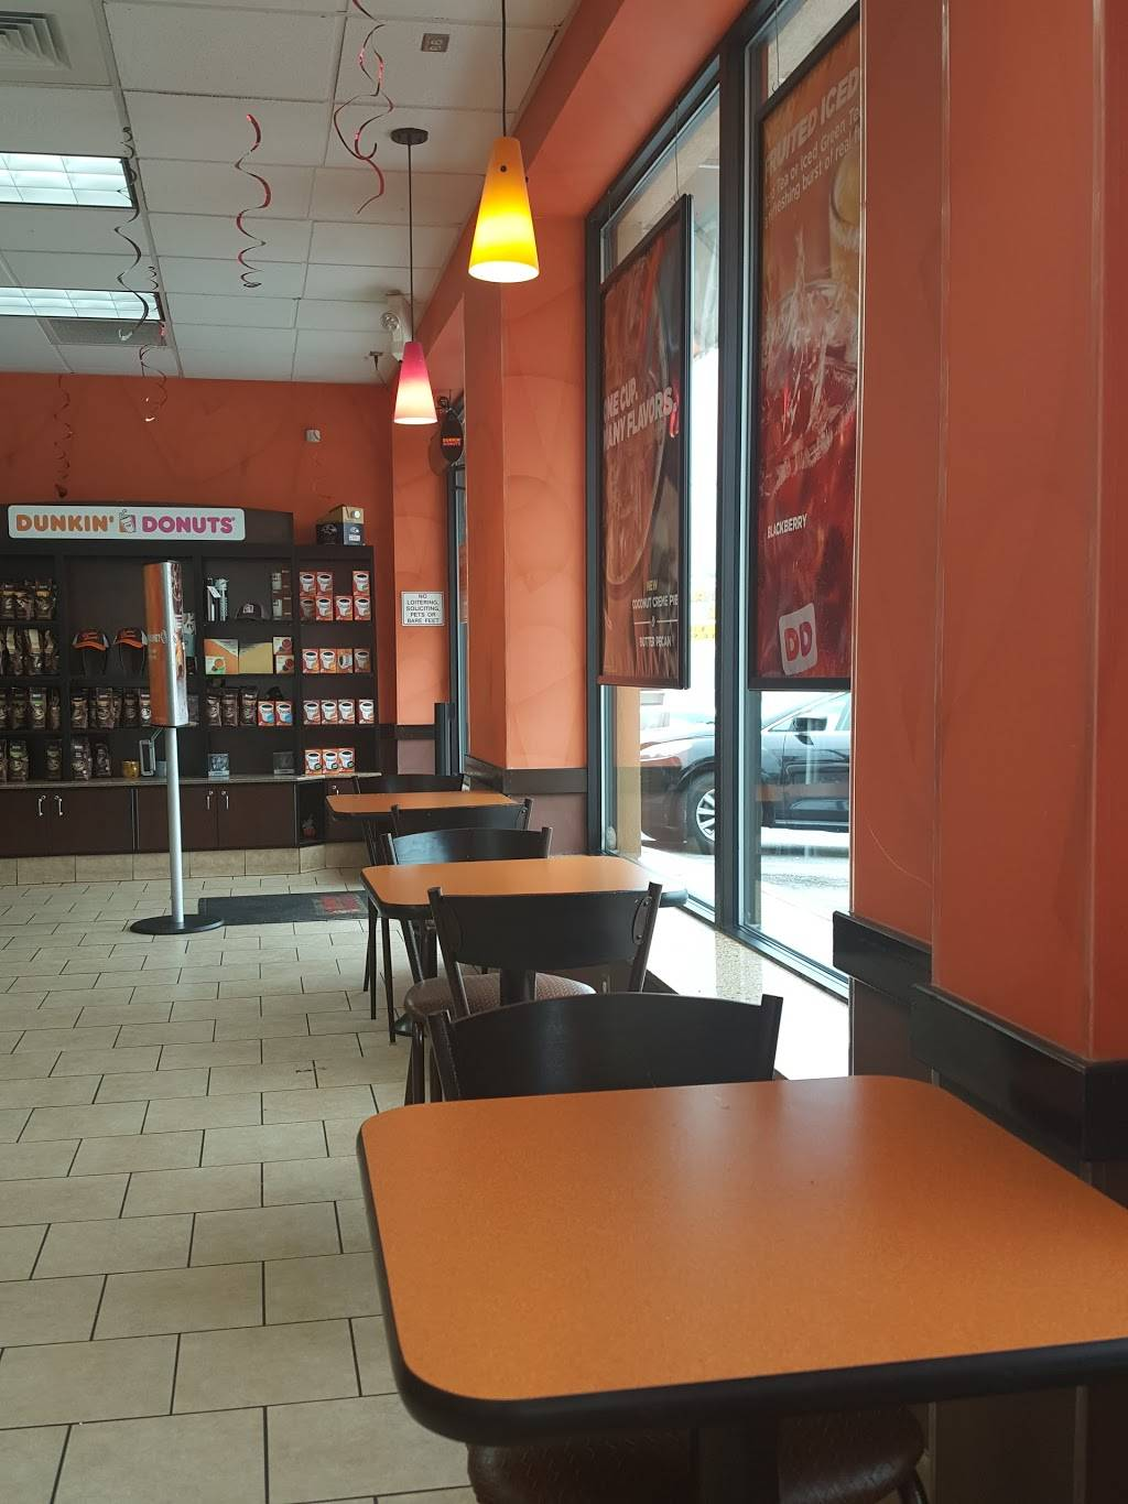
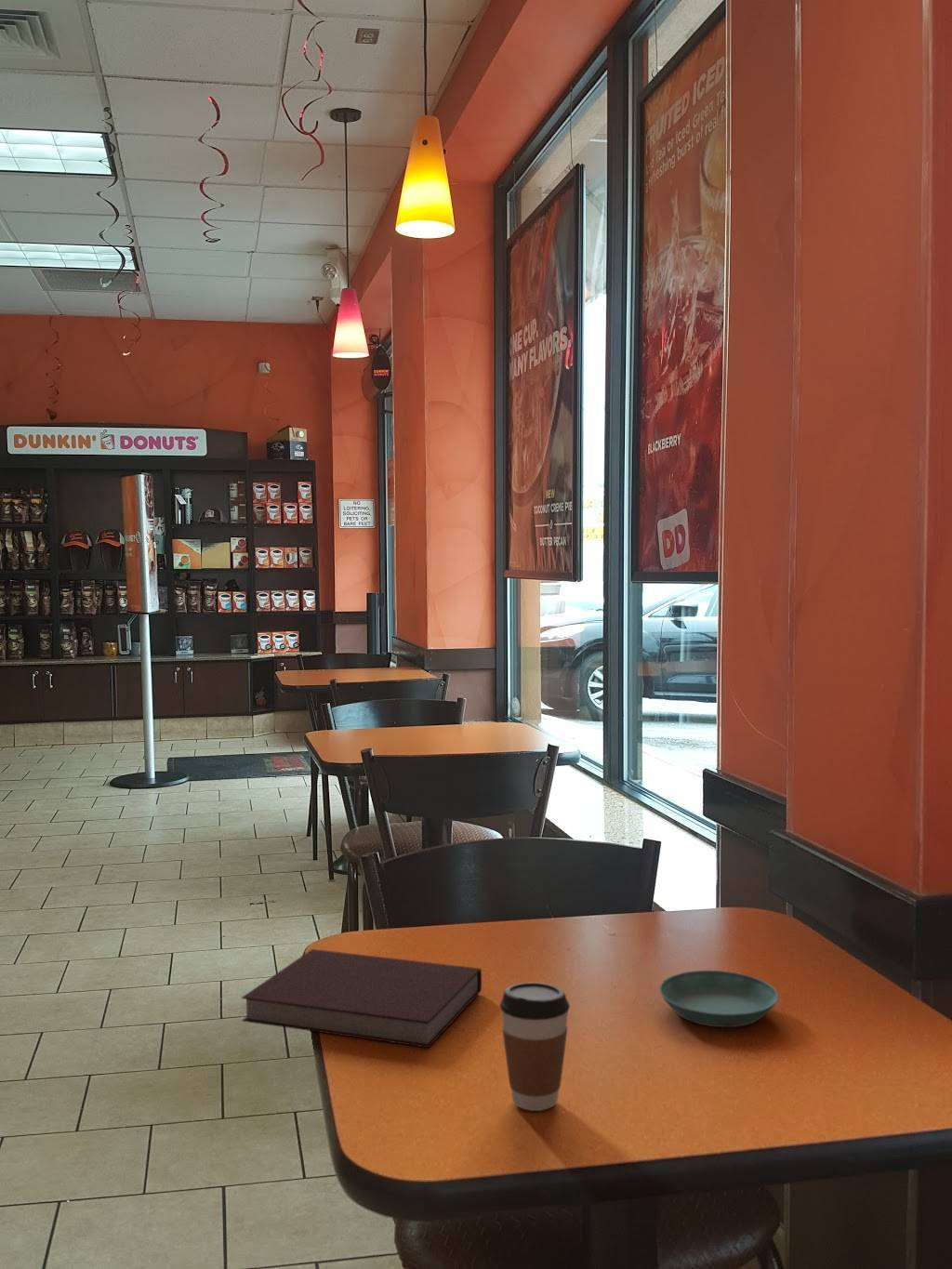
+ notebook (365, 994)
+ saucer (718, 1000)
+ coffee cup (535, 1046)
